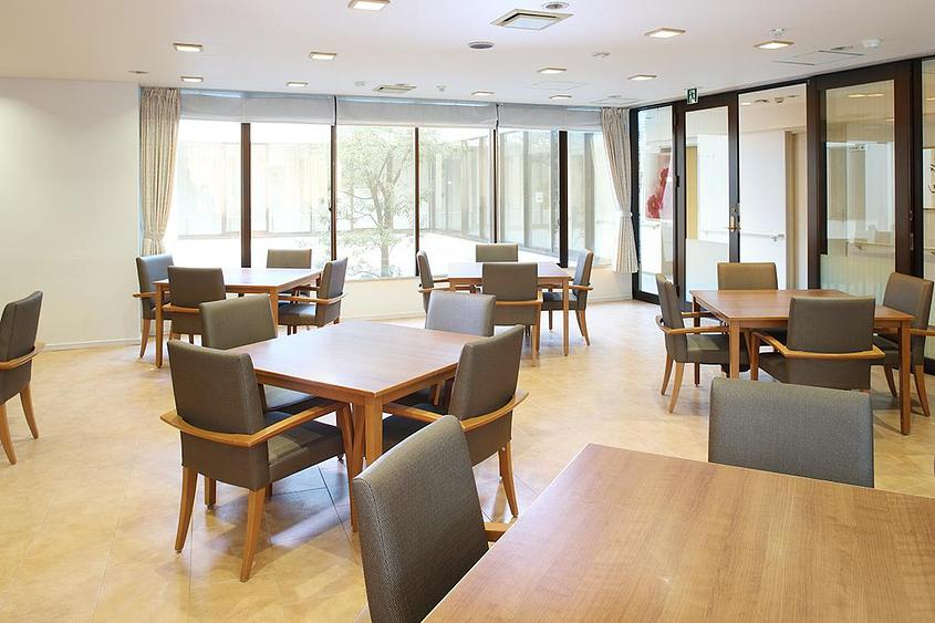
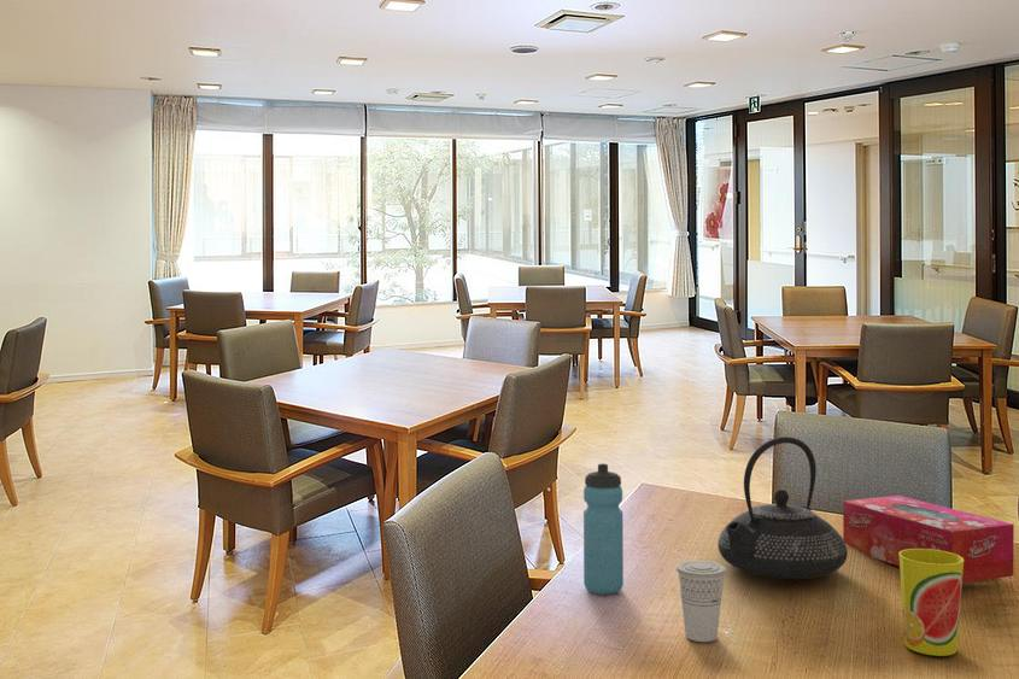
+ tissue box (923, 535)
+ teapot (775, 504)
+ cup (930, 601)
+ cup (701, 601)
+ water bottle (603, 526)
